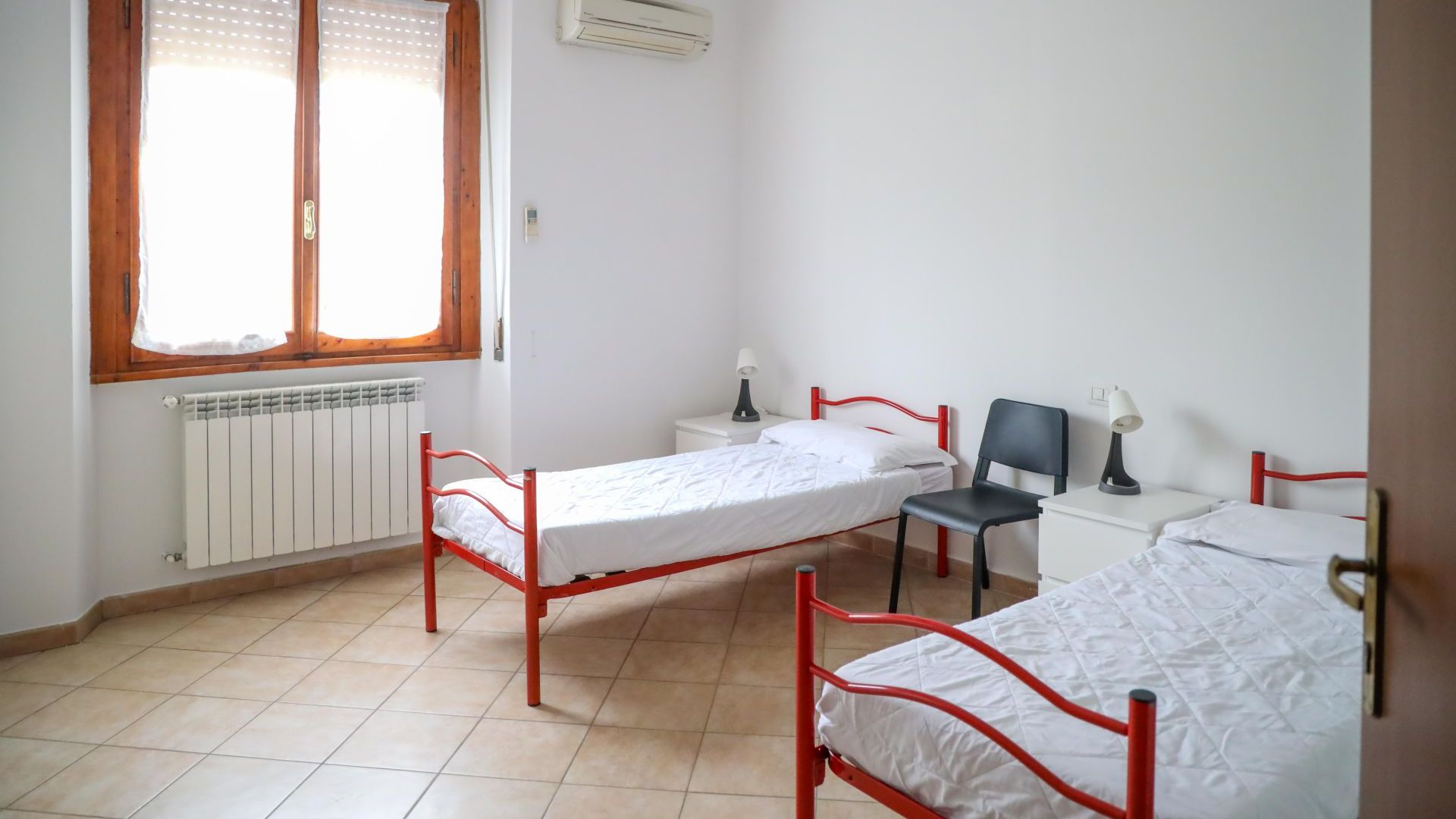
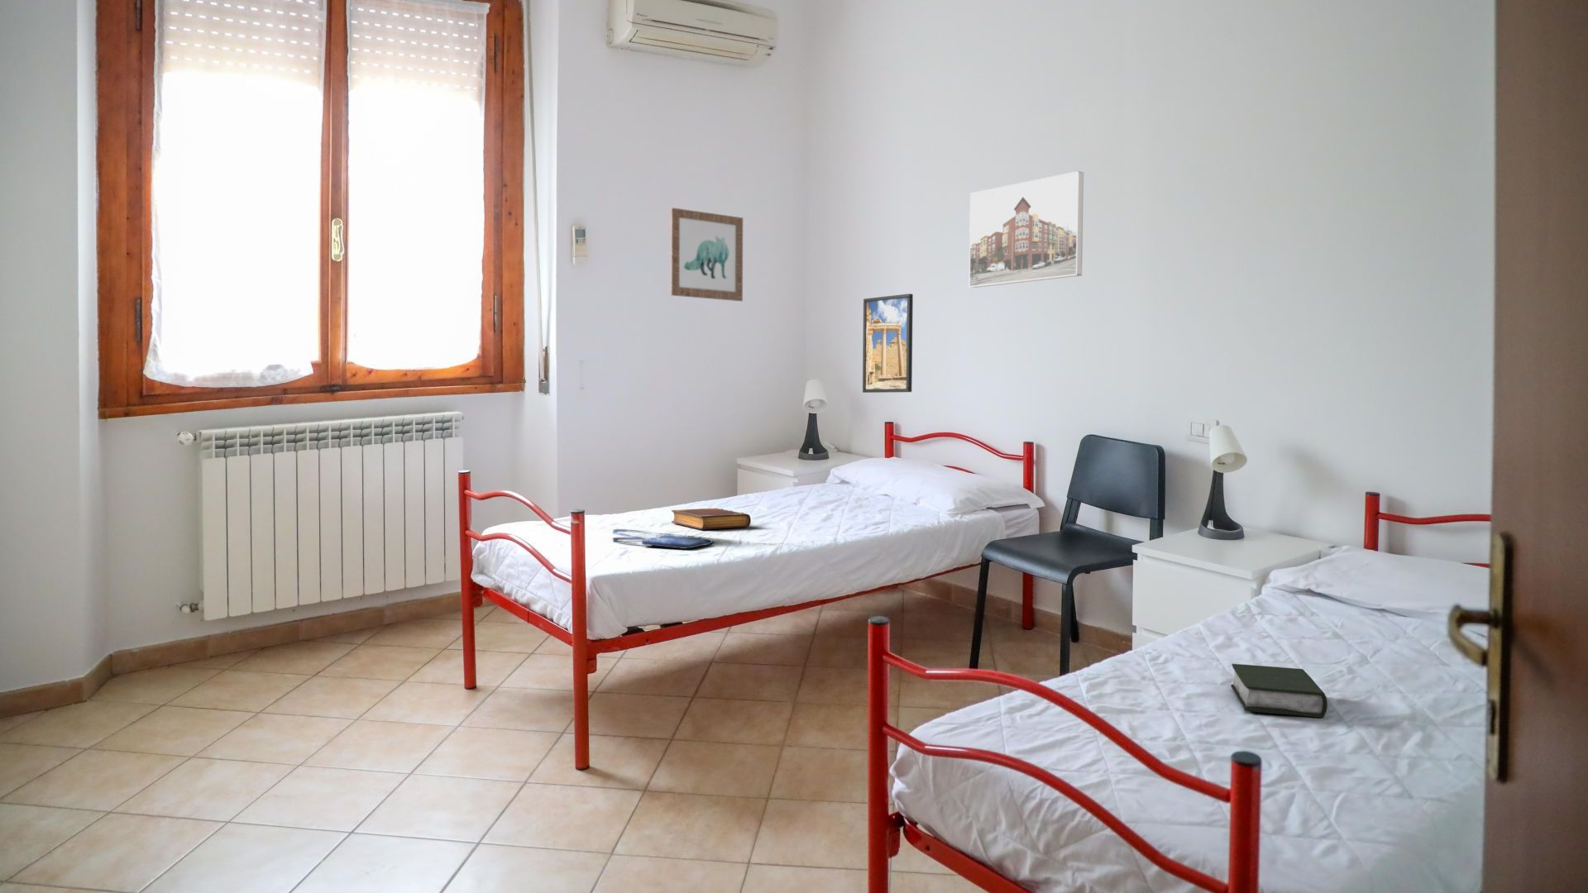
+ book (710, 518)
+ book (1276, 689)
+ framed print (1023, 232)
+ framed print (887, 343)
+ wall art (707, 255)
+ shopping bag (657, 538)
